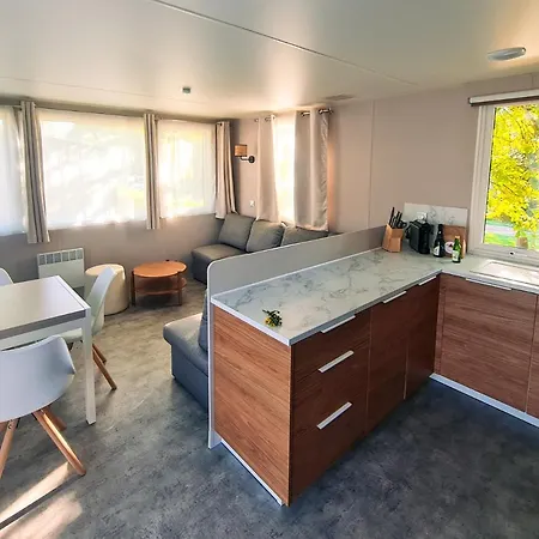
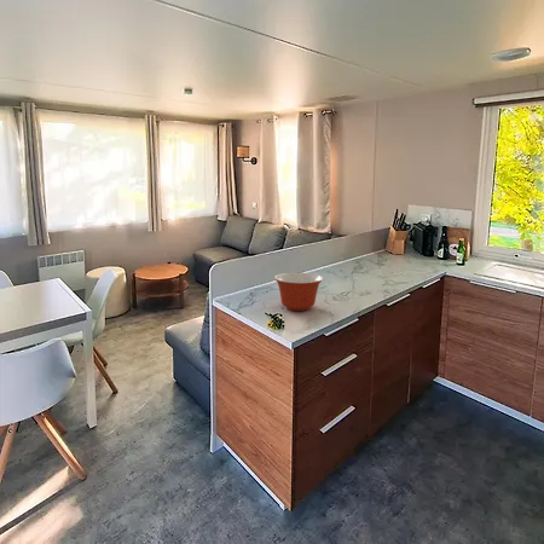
+ mixing bowl (297, 291)
